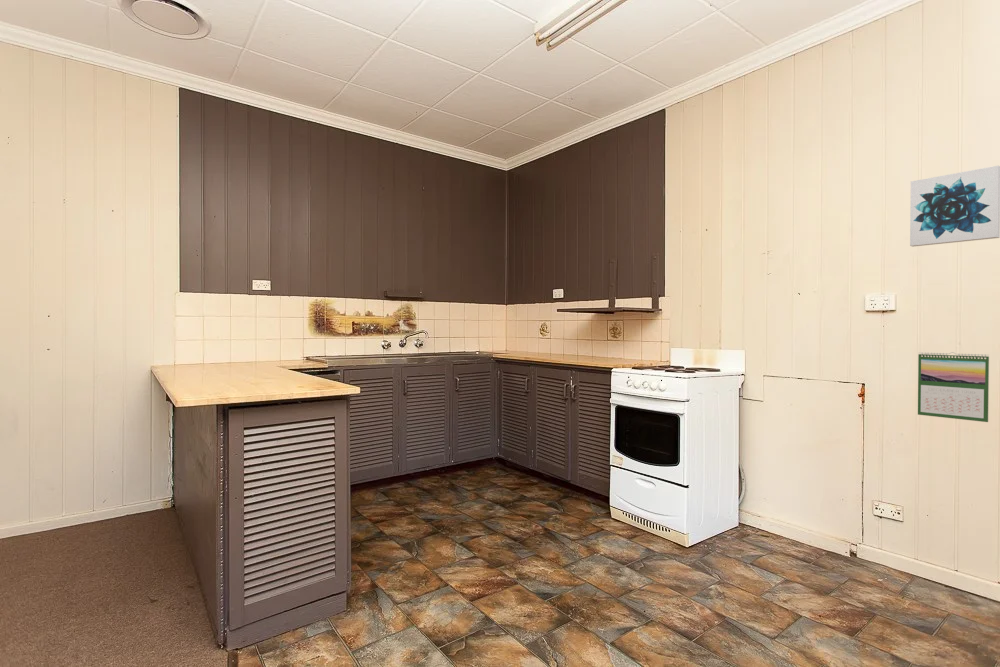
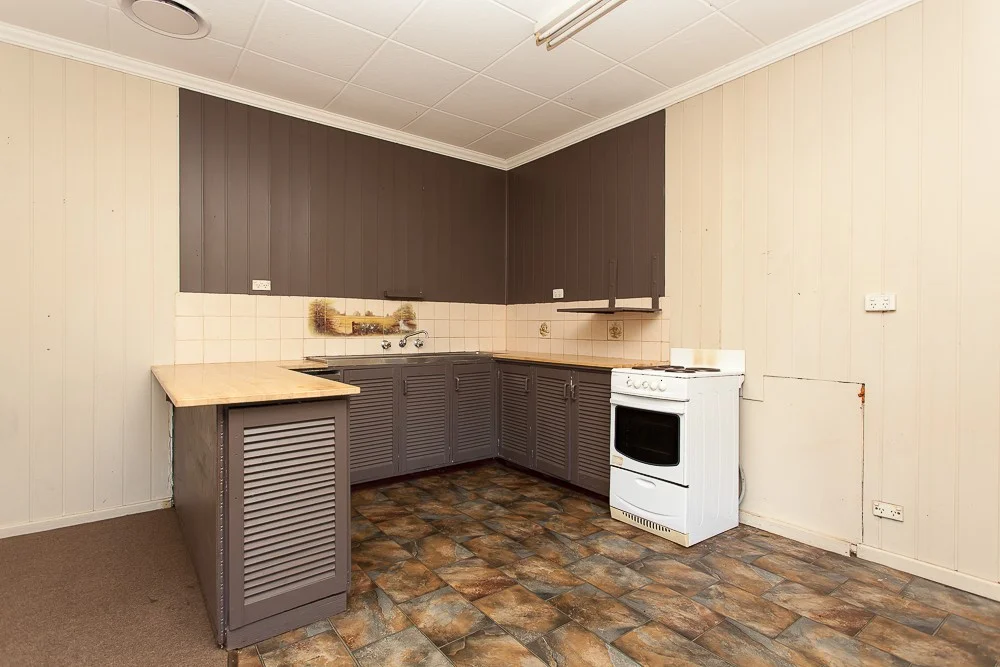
- calendar (951, 385)
- wall art (953, 208)
